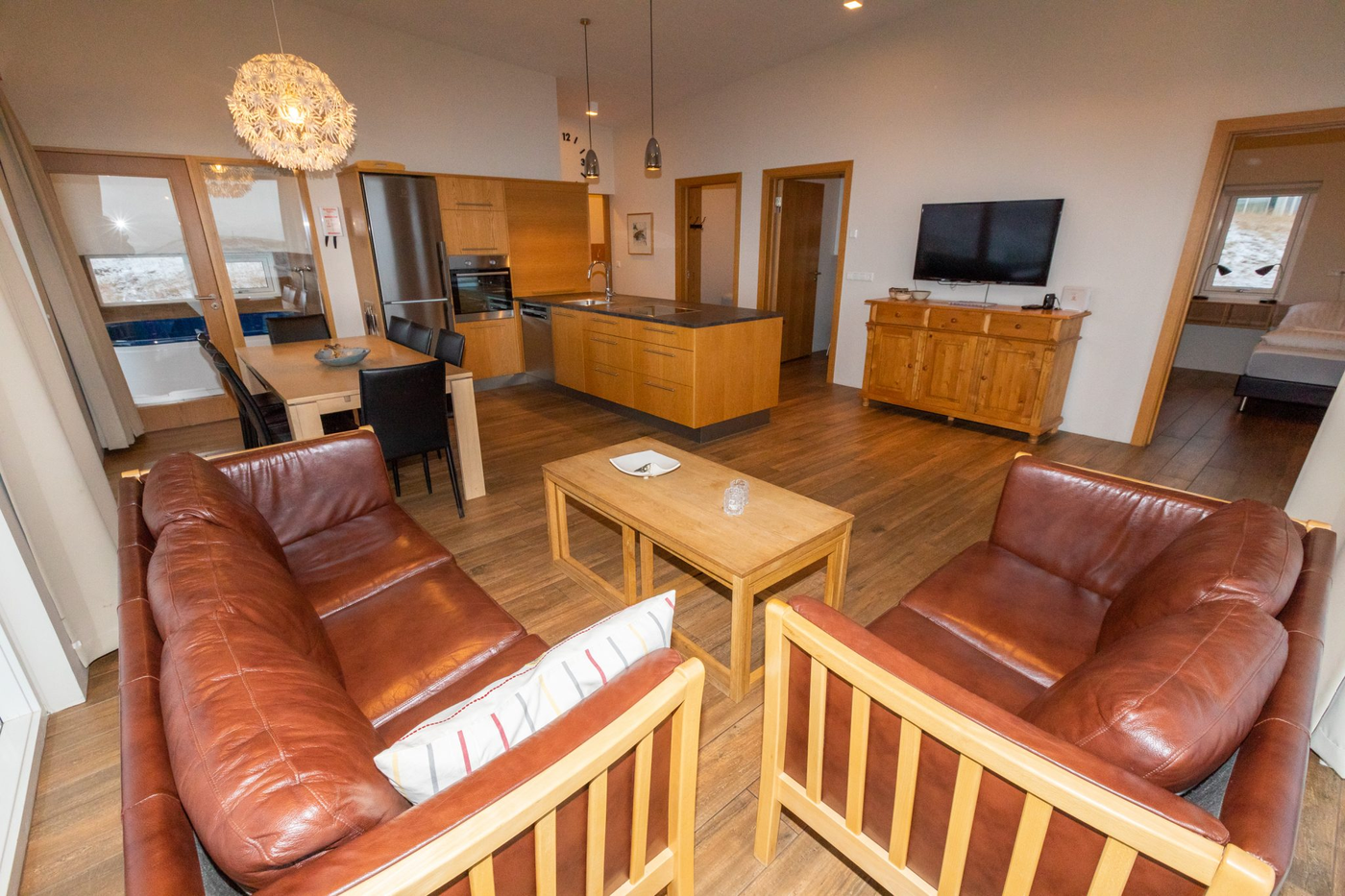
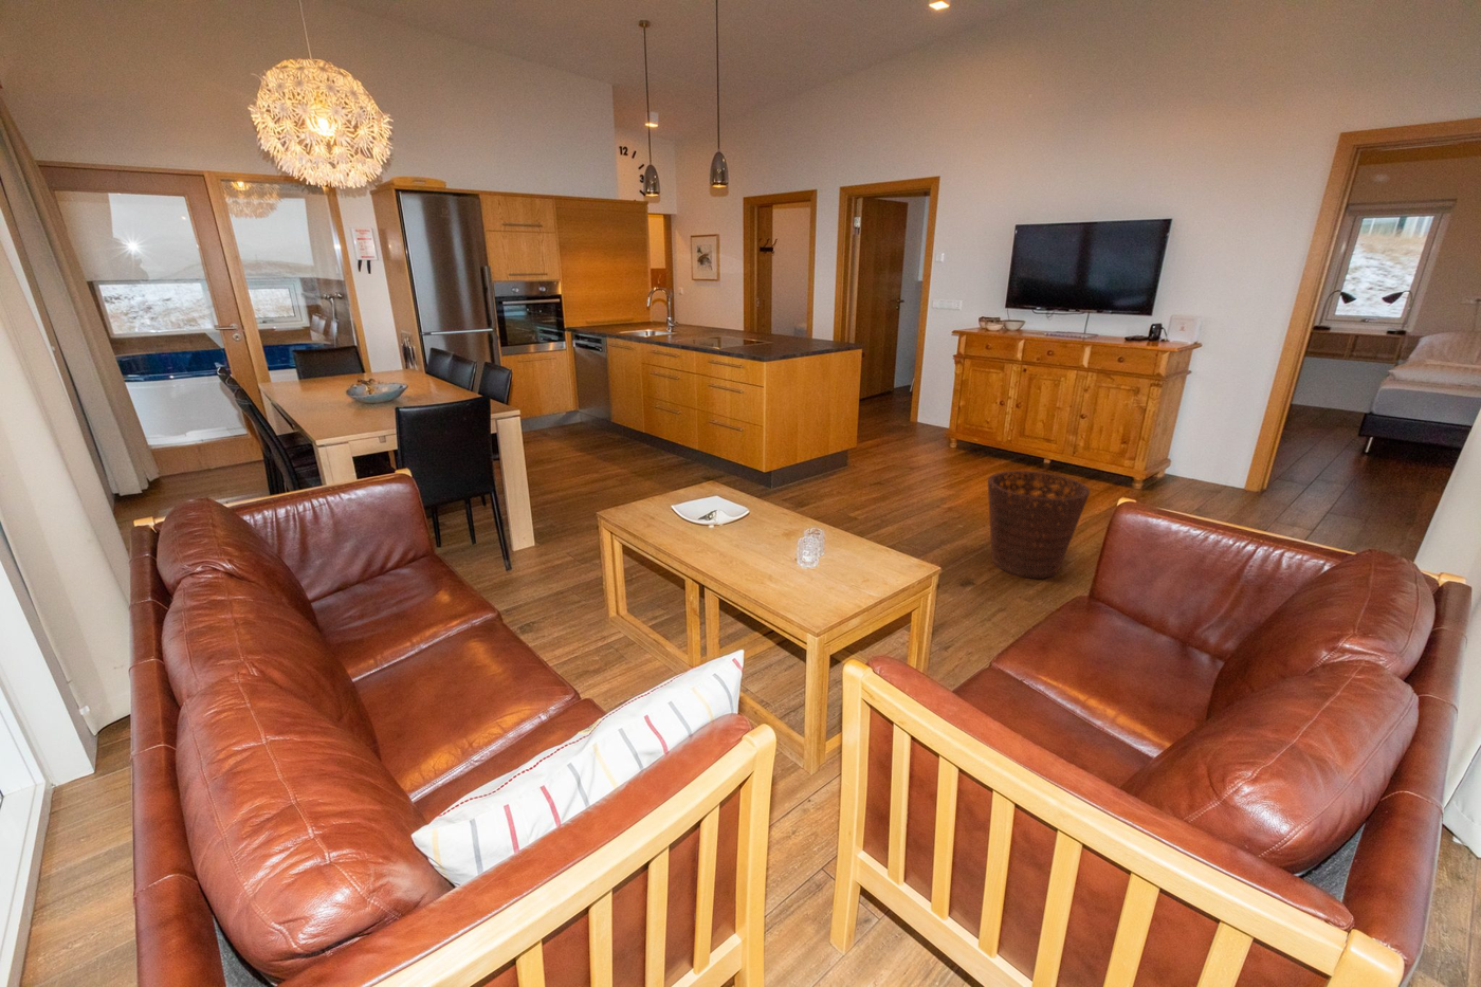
+ basket (1031, 524)
